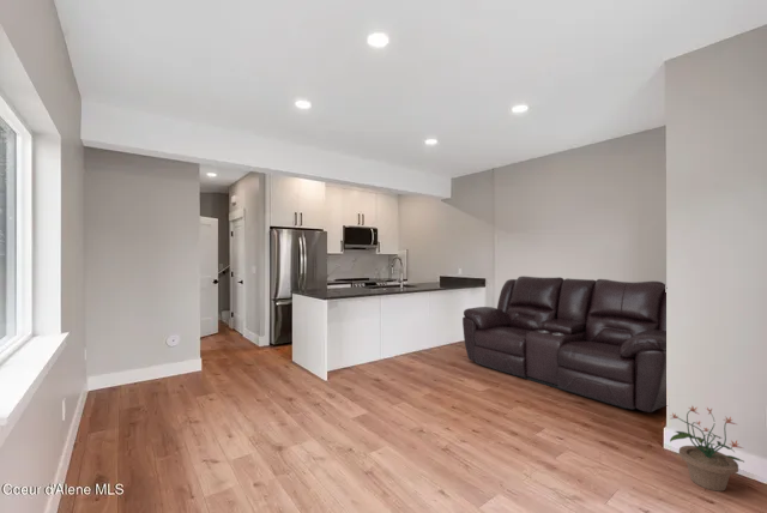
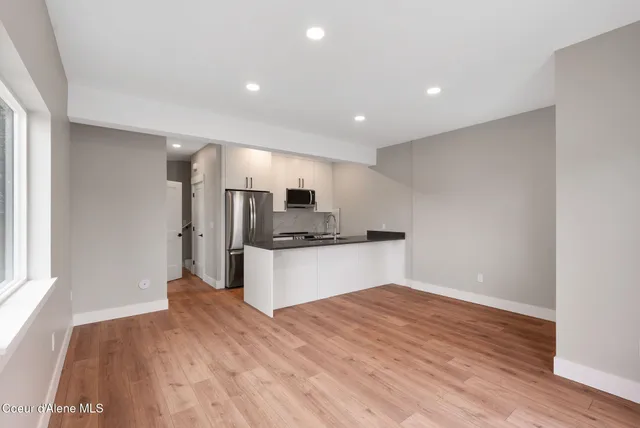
- sofa (562, 327)
- potted plant (706, 446)
